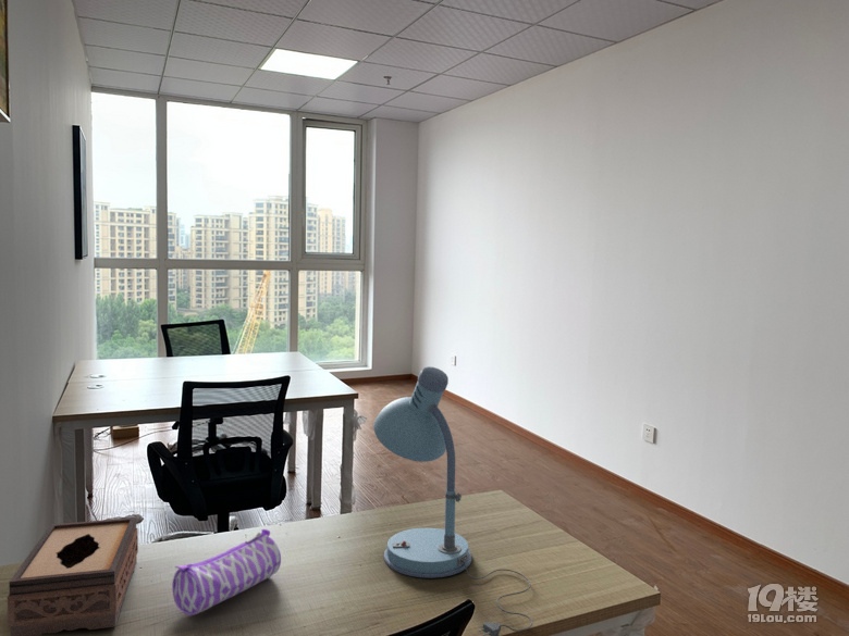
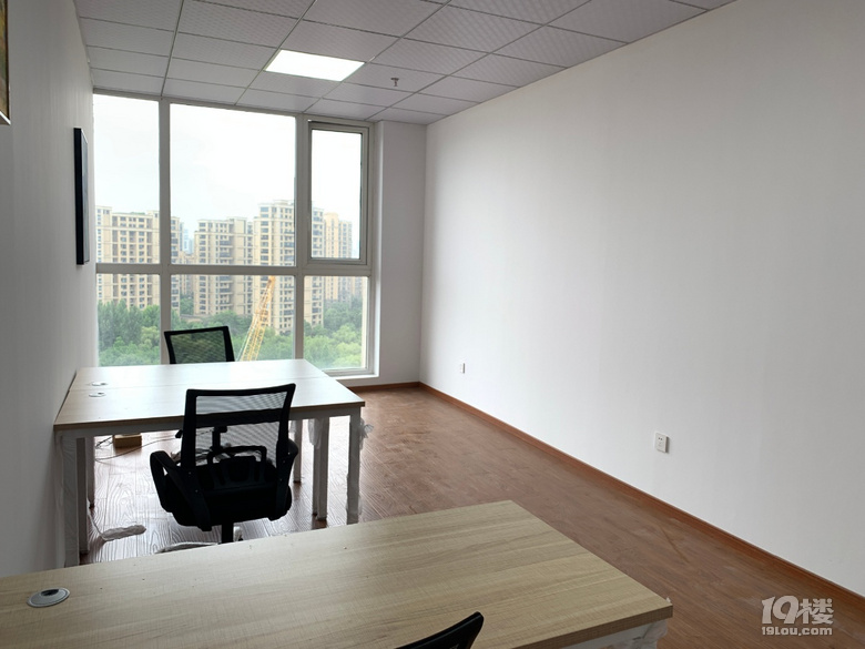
- desk lamp (451, 475)
- tissue box (81, 571)
- pencil case (230, 570)
